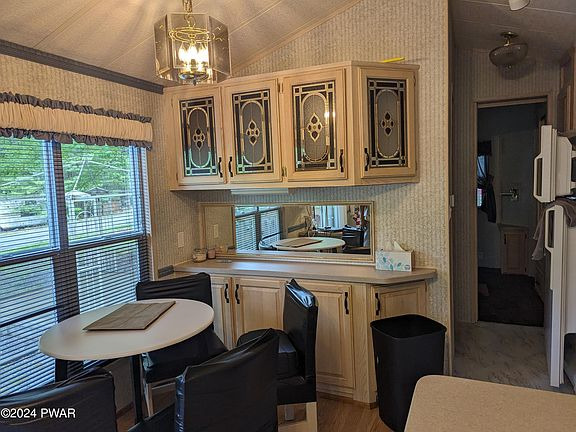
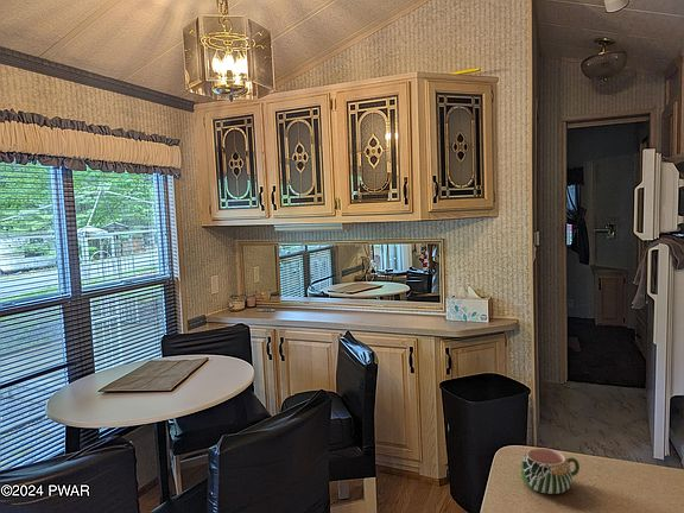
+ mug (551, 469)
